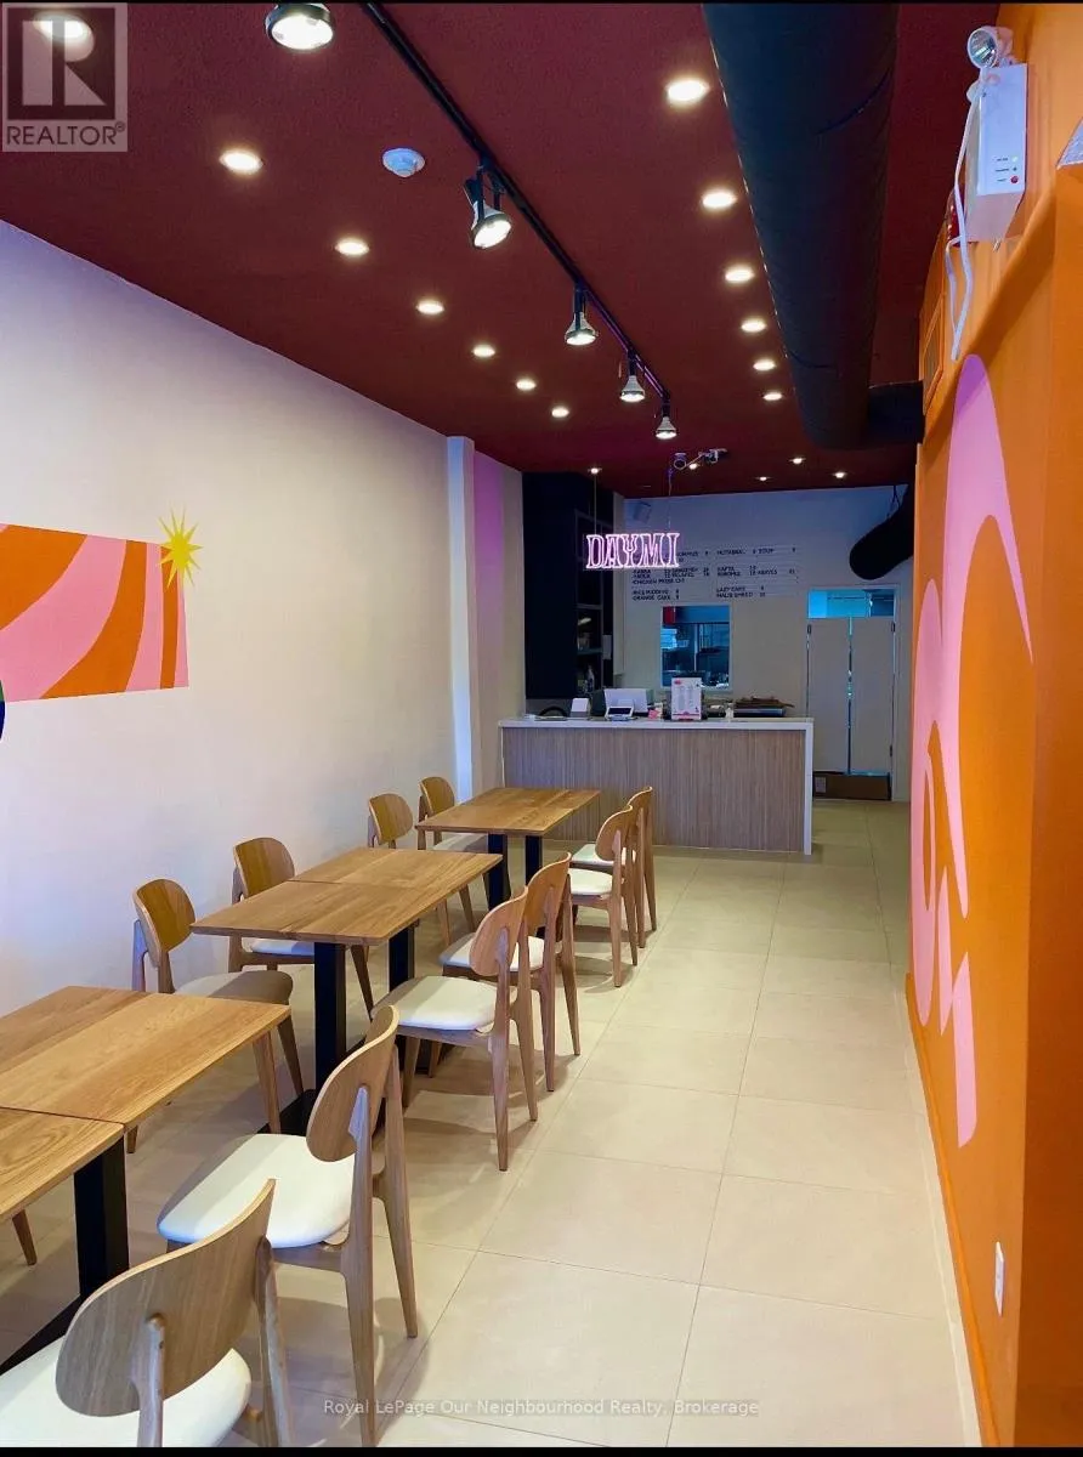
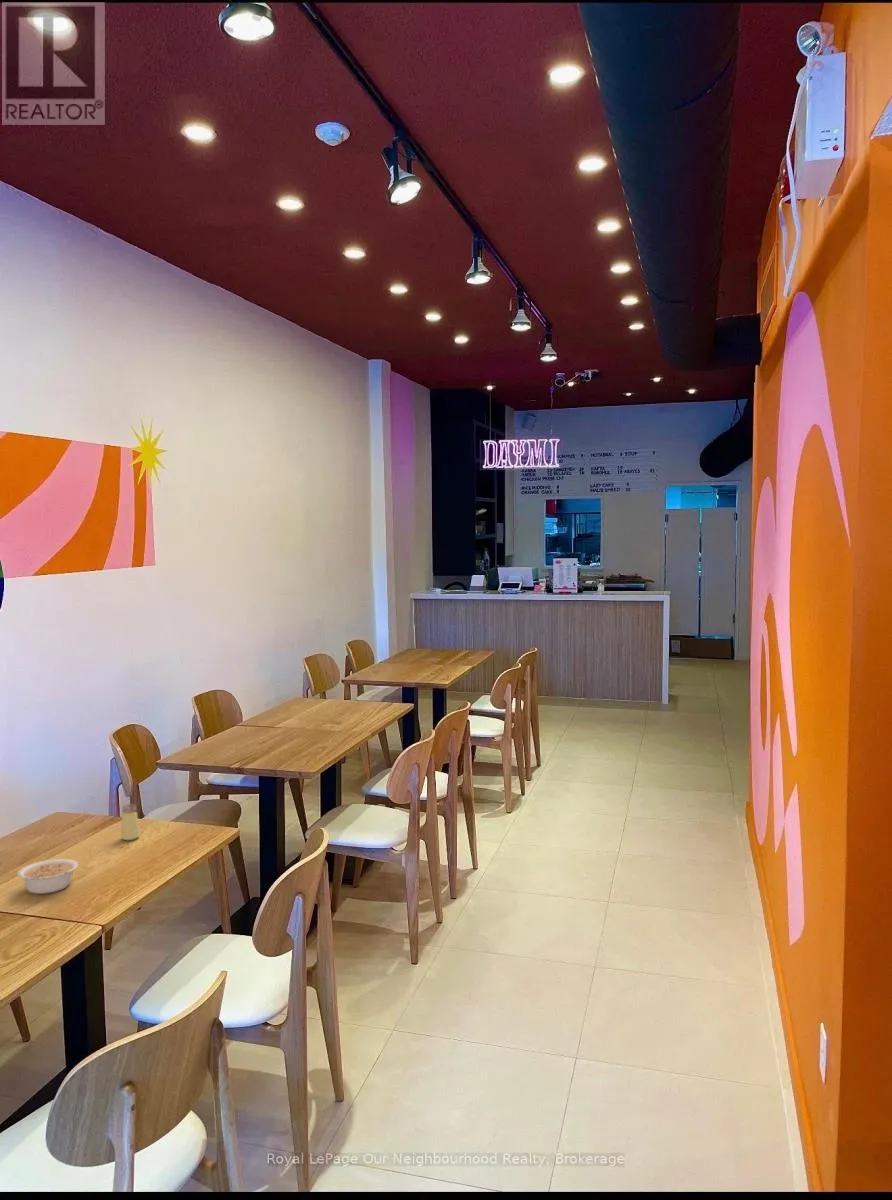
+ legume (50, 875)
+ saltshaker (129, 821)
